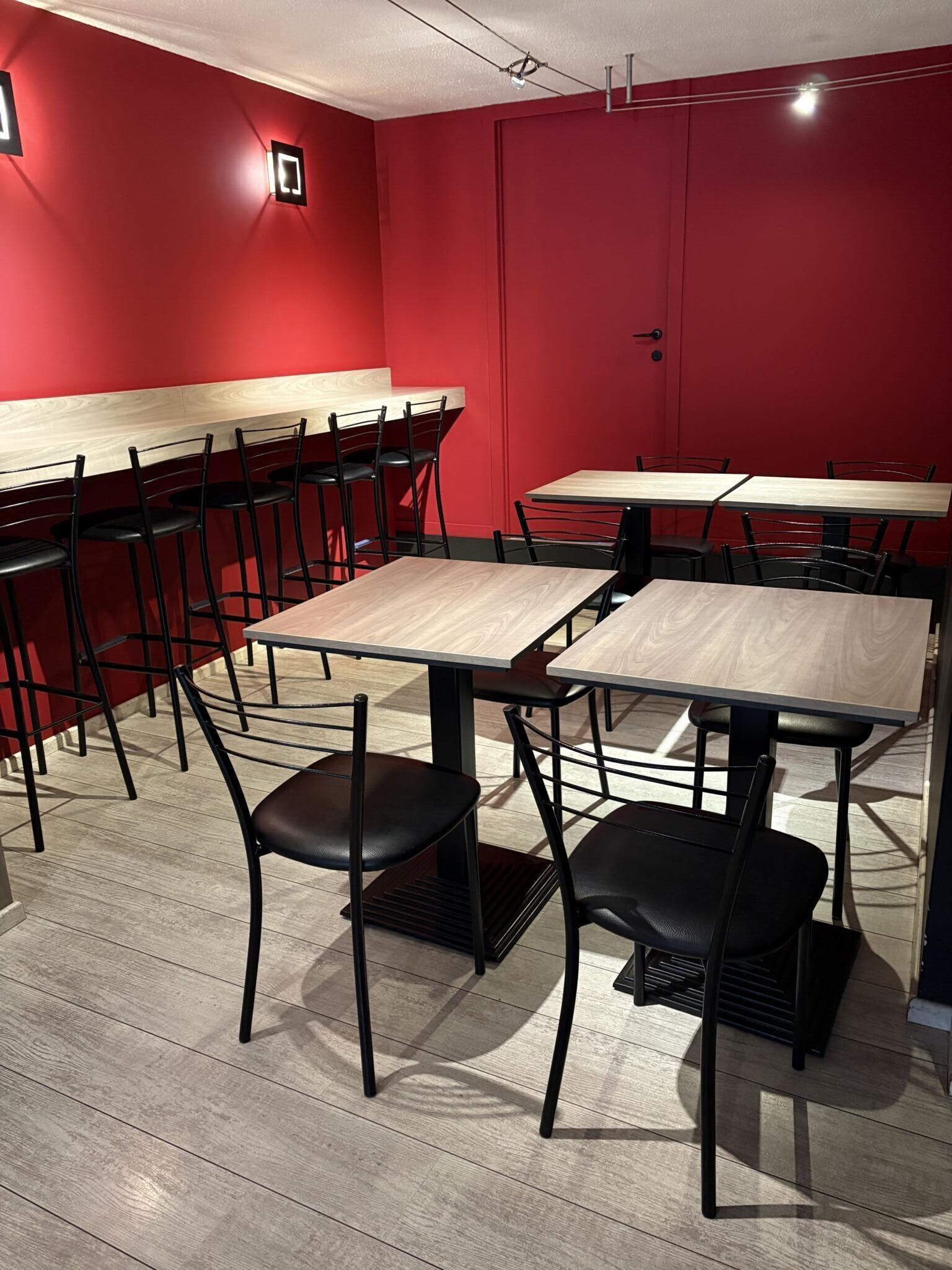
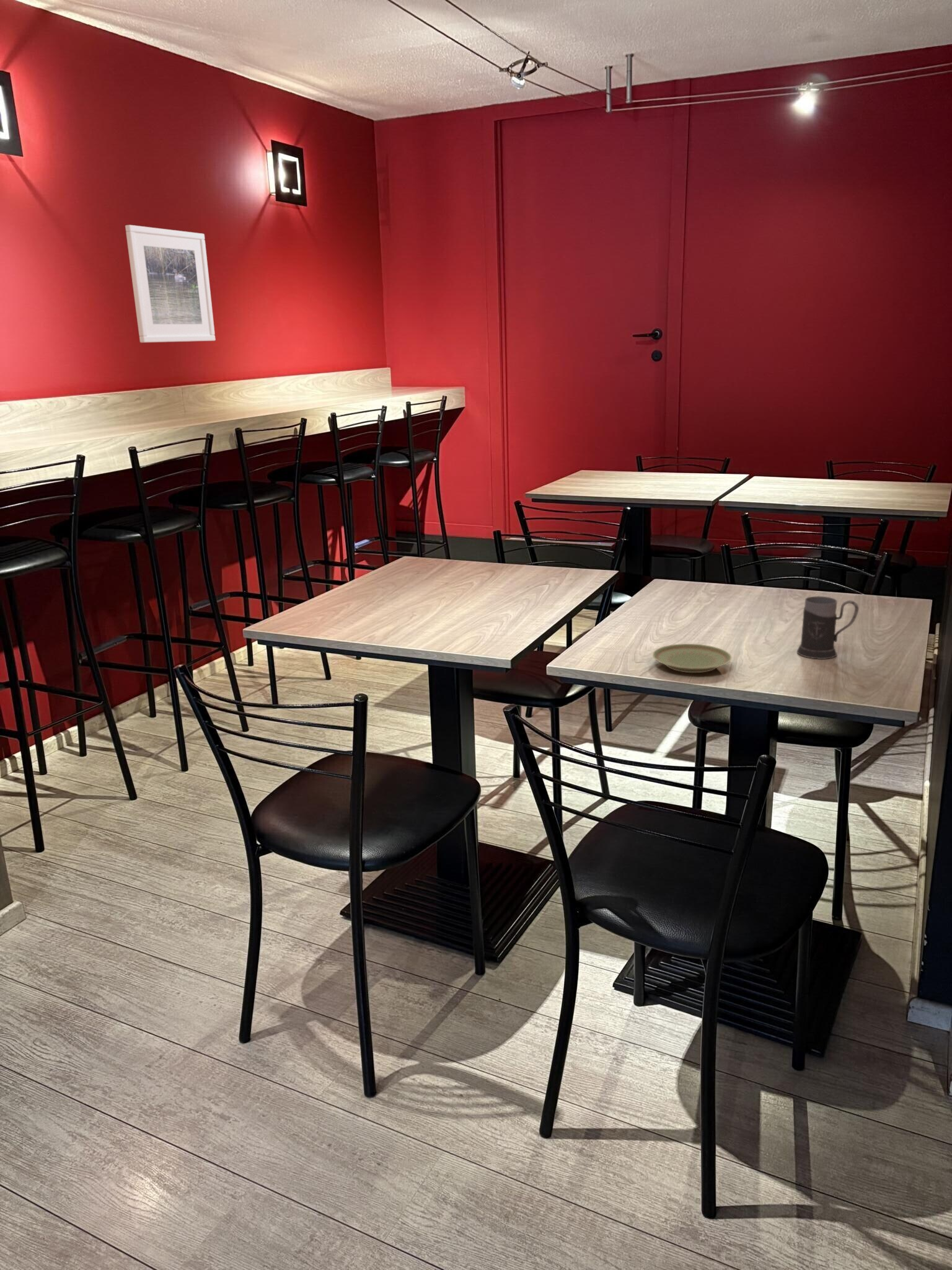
+ plate (691, 660)
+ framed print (173, 286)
+ mug (827, 626)
